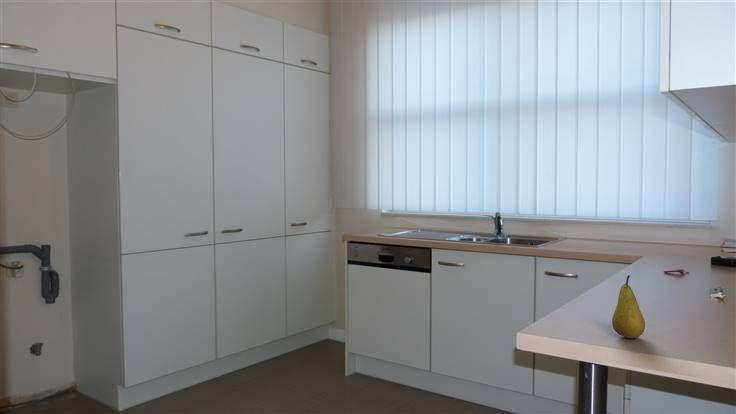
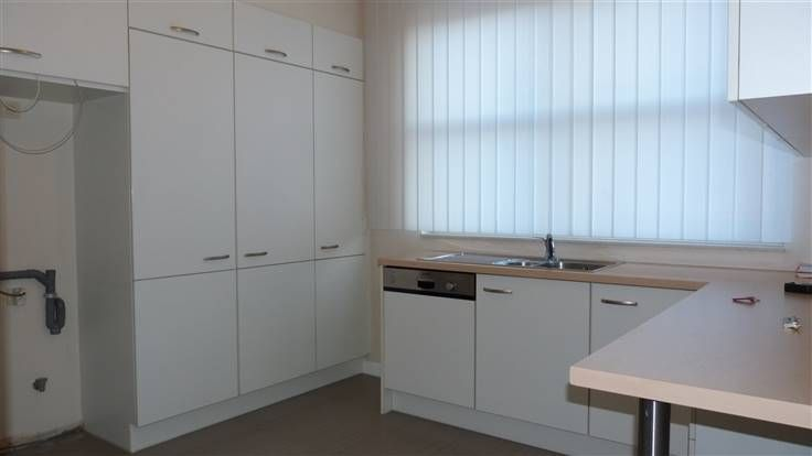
- fruit (628, 306)
